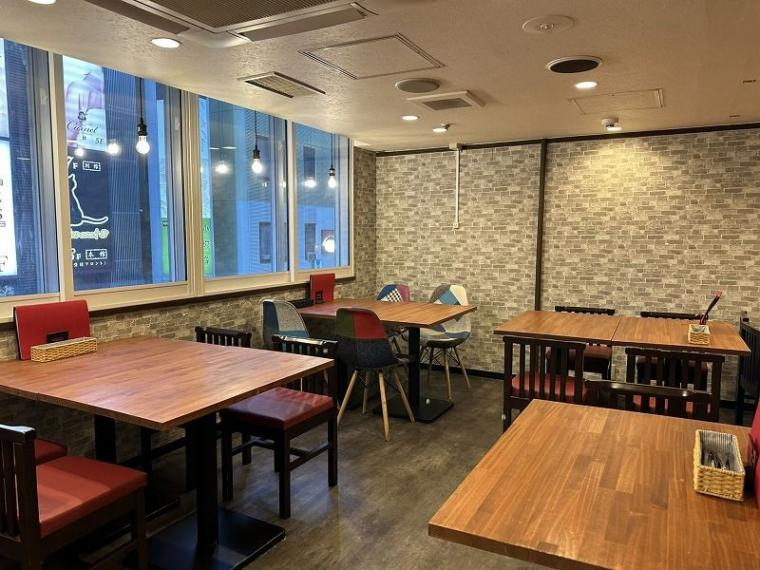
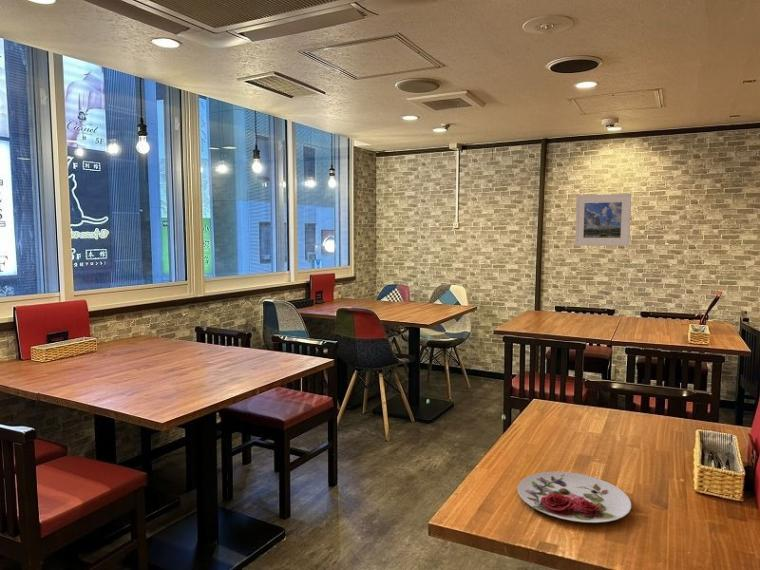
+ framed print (602, 220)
+ plate (572, 493)
